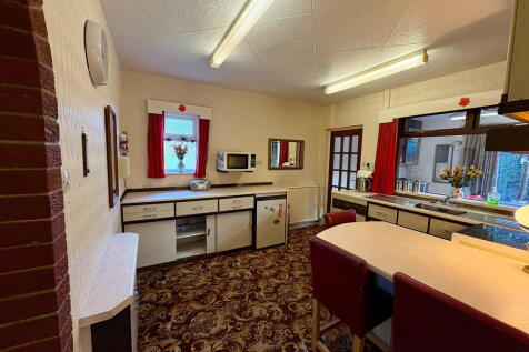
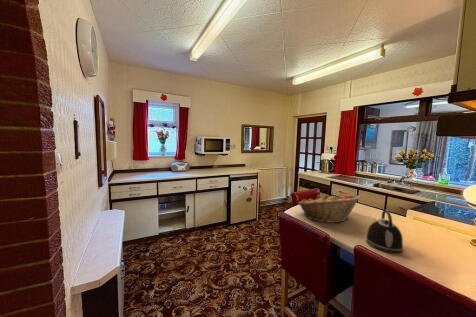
+ kettle (385, 227)
+ fruit basket (328, 204)
